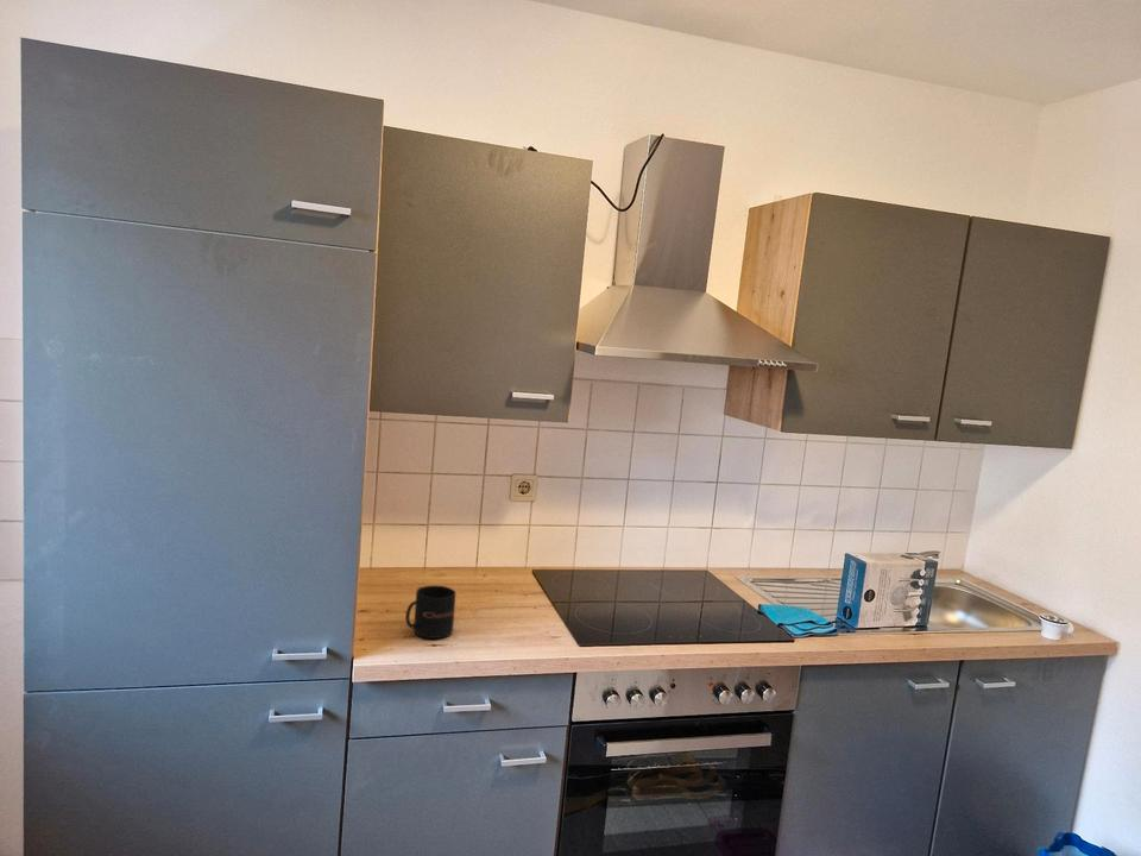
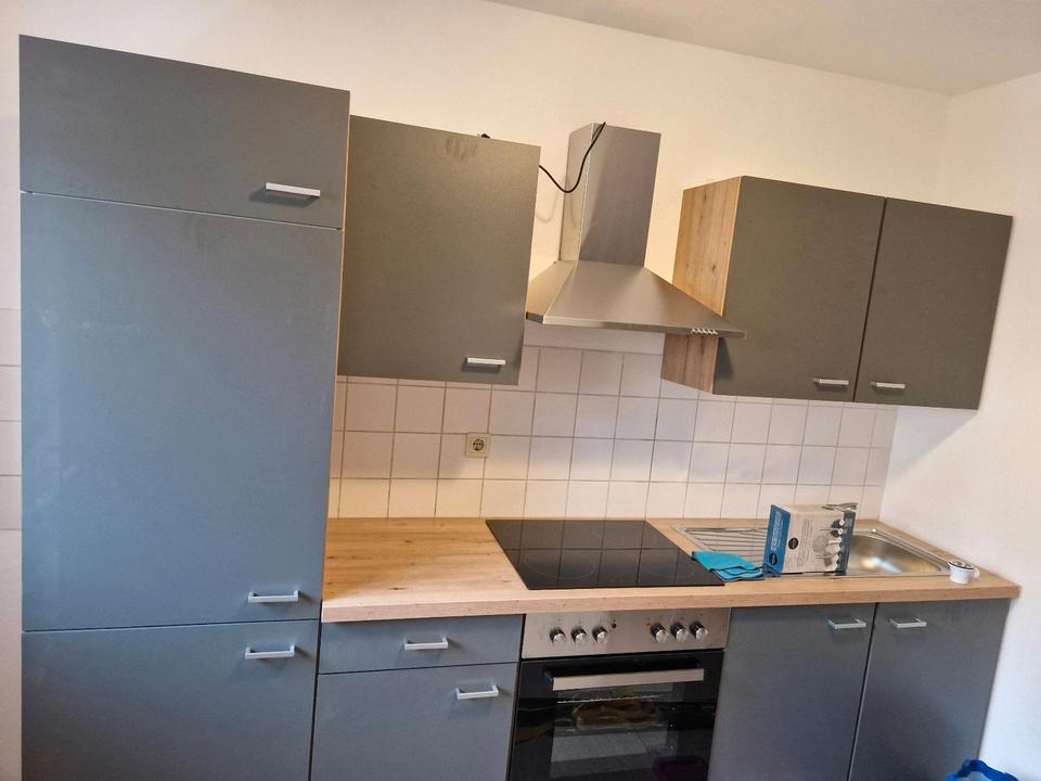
- mug (428, 612)
